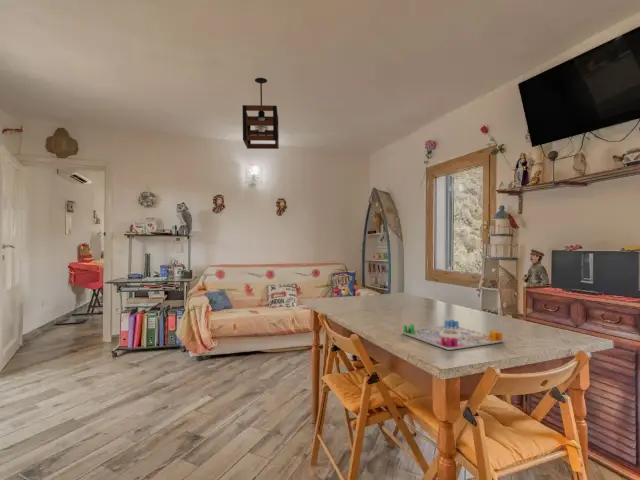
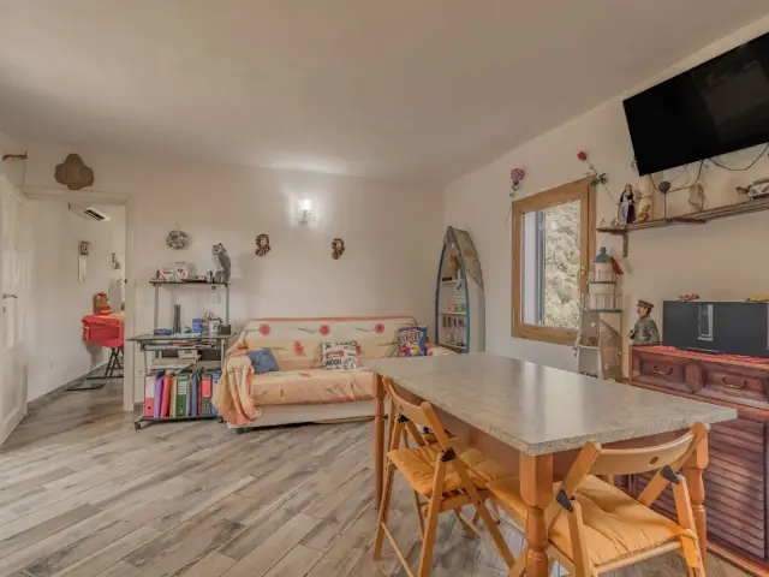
- pendant light (261, 112)
- board game (450, 332)
